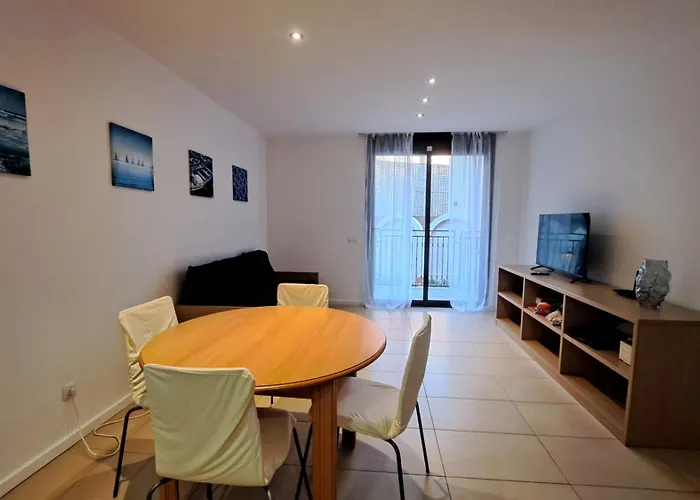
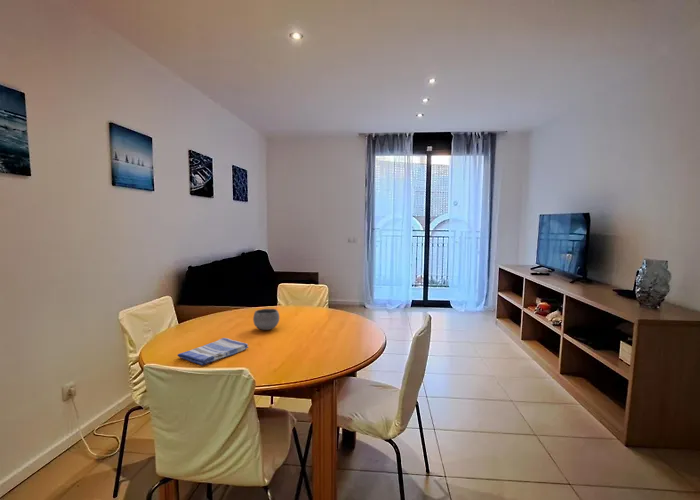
+ dish towel (214, 349)
+ bowl (266, 319)
